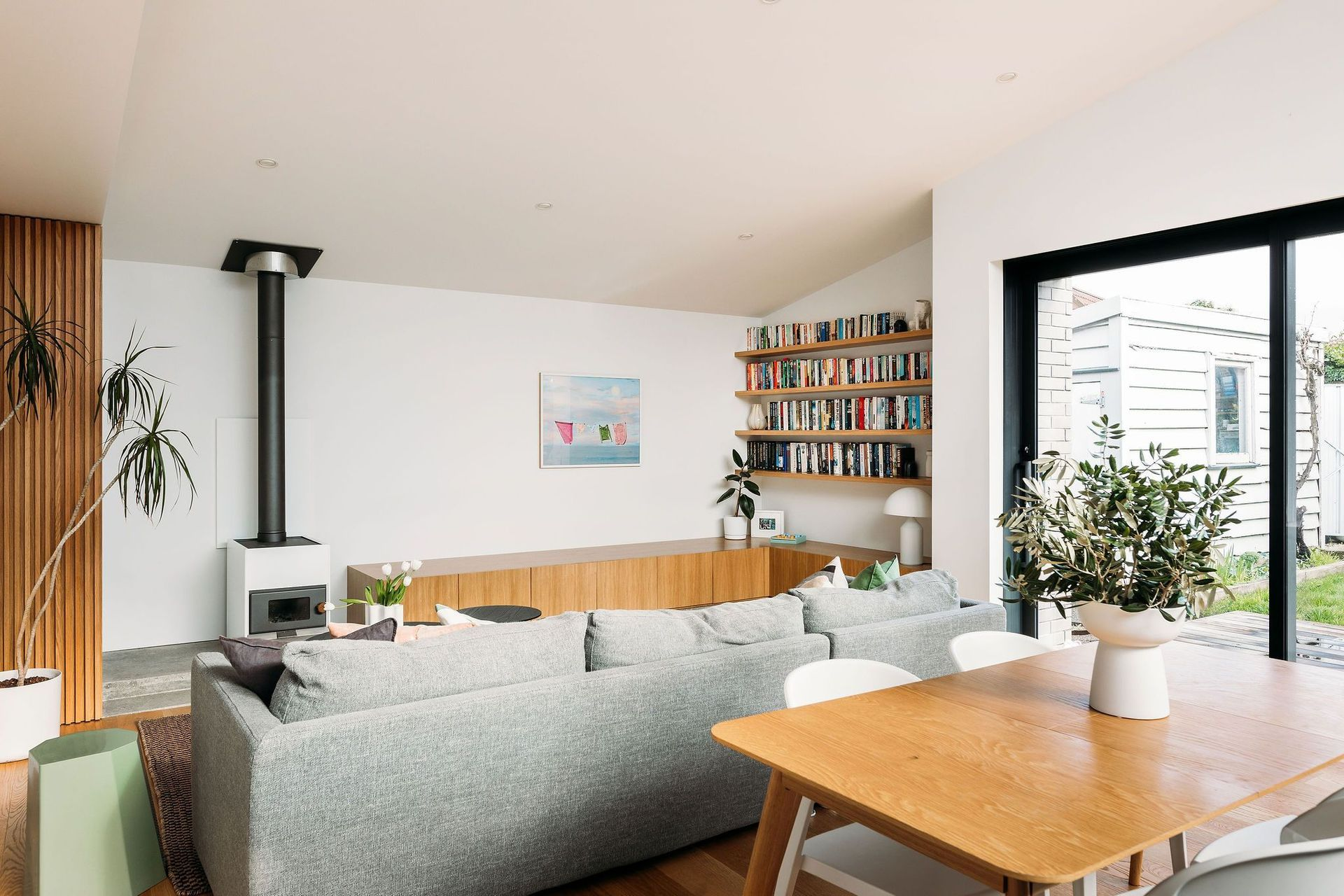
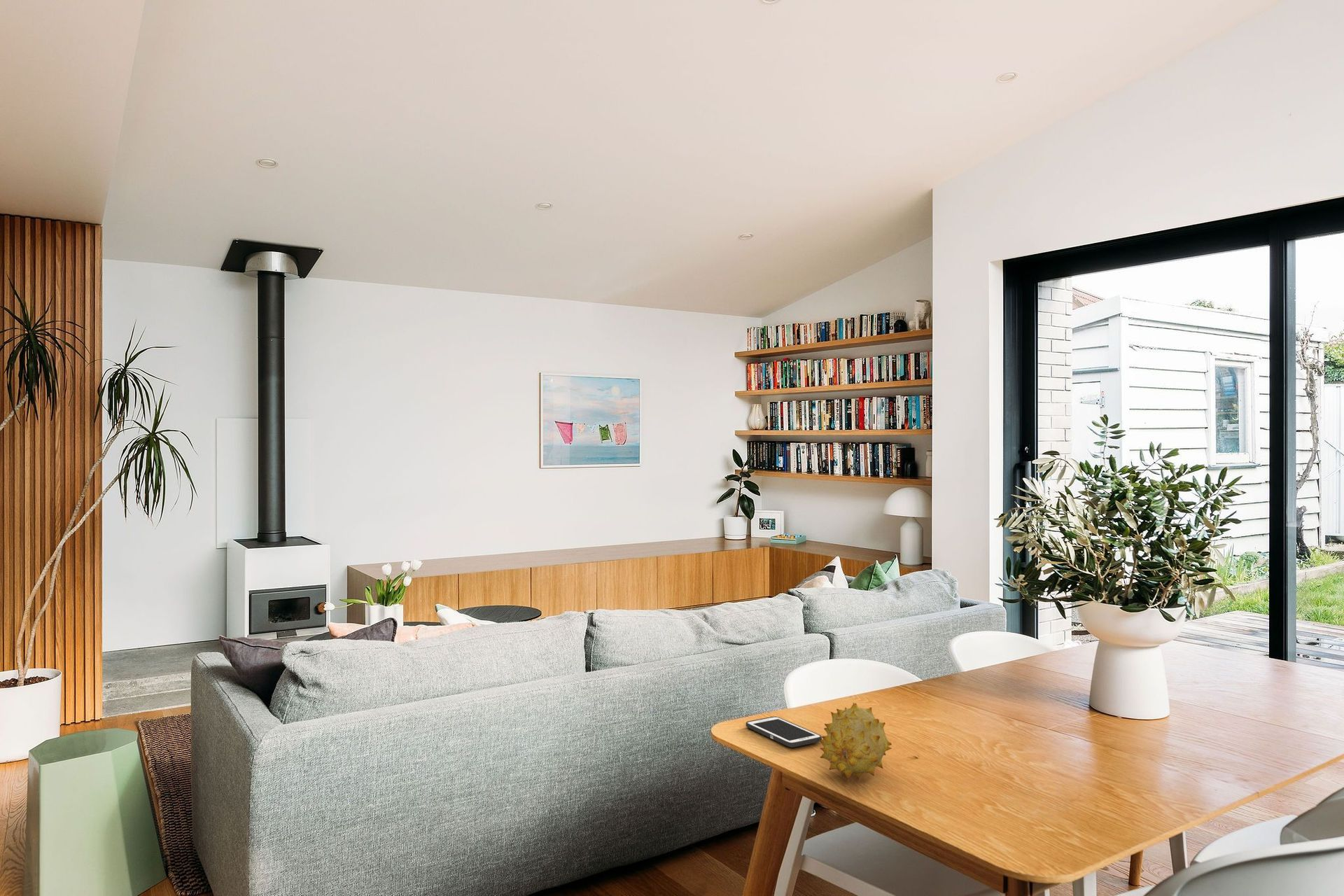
+ cell phone (783, 731)
+ fruit (854, 741)
